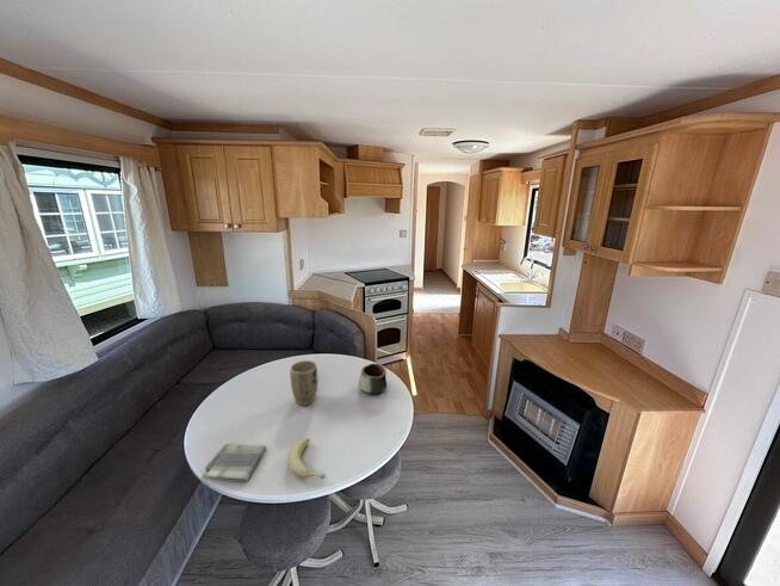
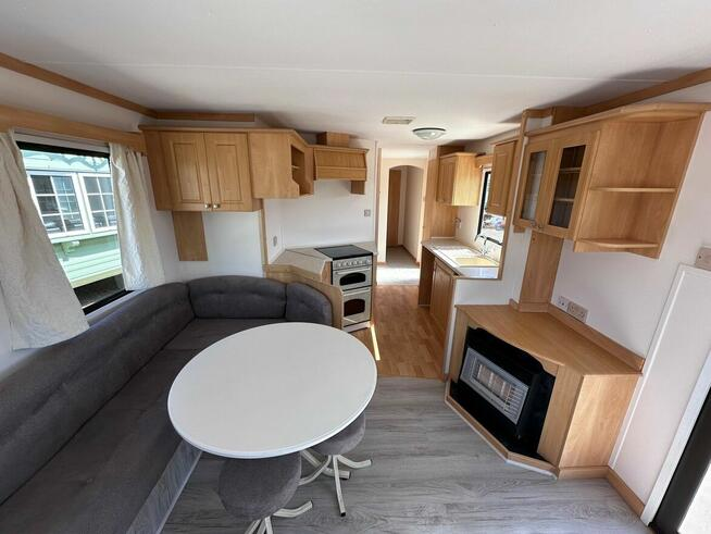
- plant pot (304, 383)
- ceramic bowl (372, 378)
- dish towel (235, 459)
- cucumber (302, 463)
